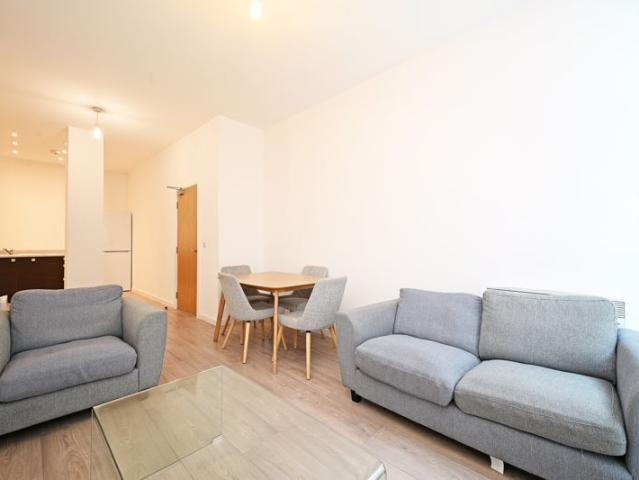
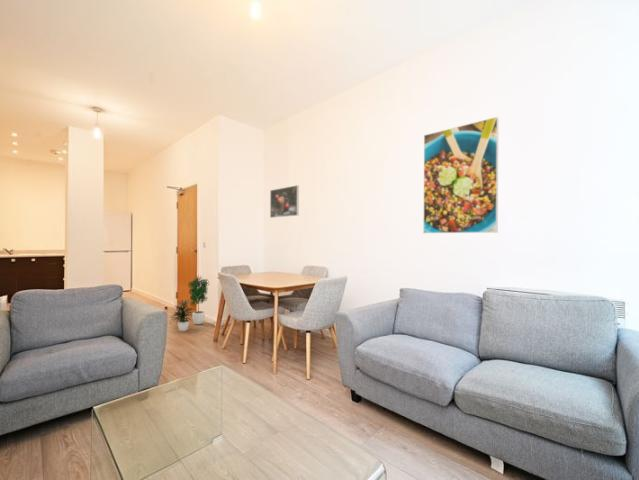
+ potted plant (191, 301)
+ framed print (457, 180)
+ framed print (283, 202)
